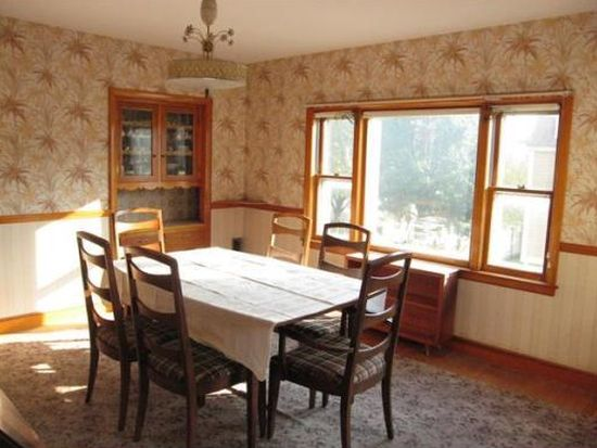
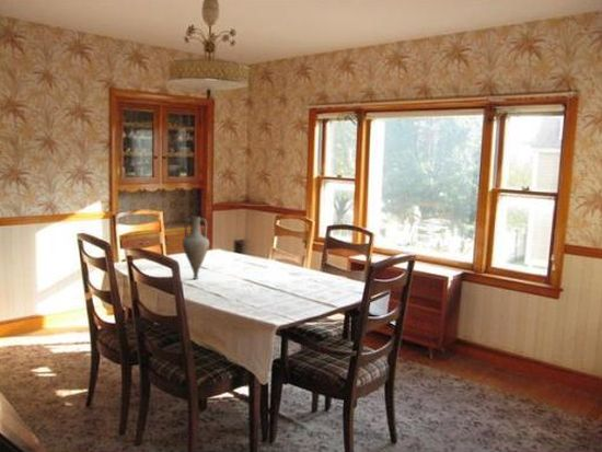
+ vase (195, 247)
